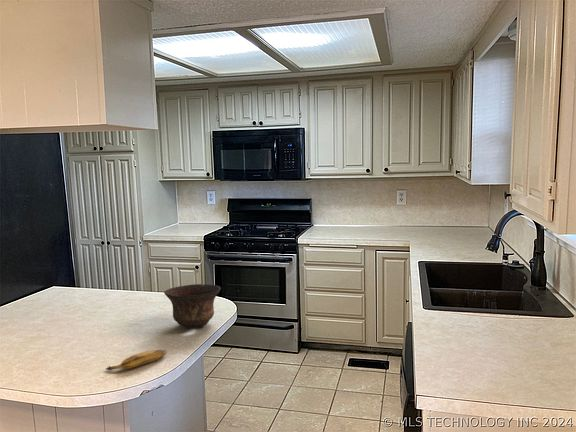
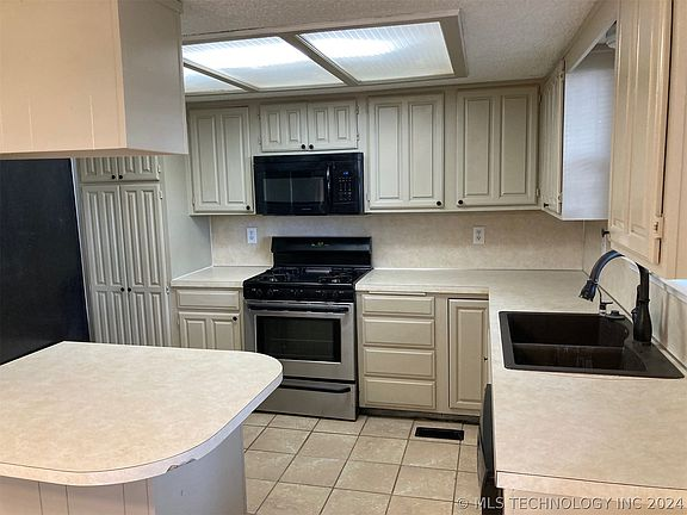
- bowl (193, 306)
- banana (138, 359)
